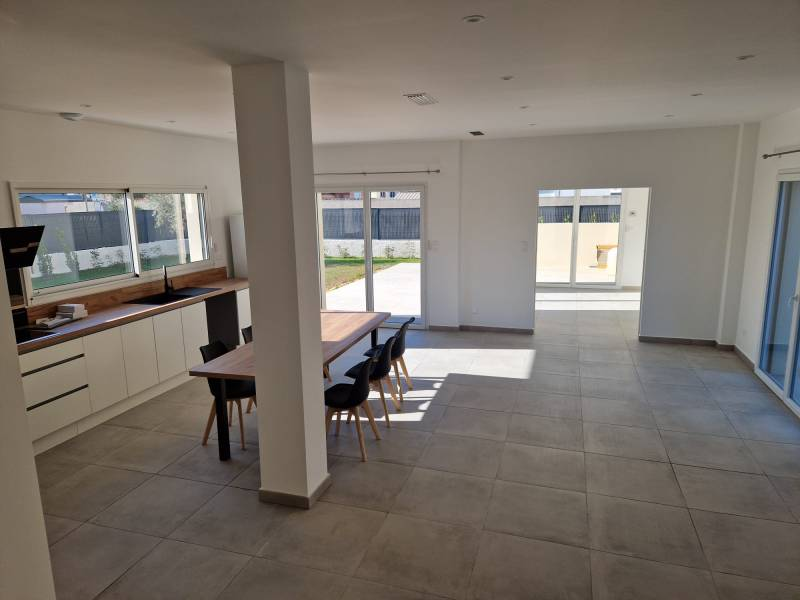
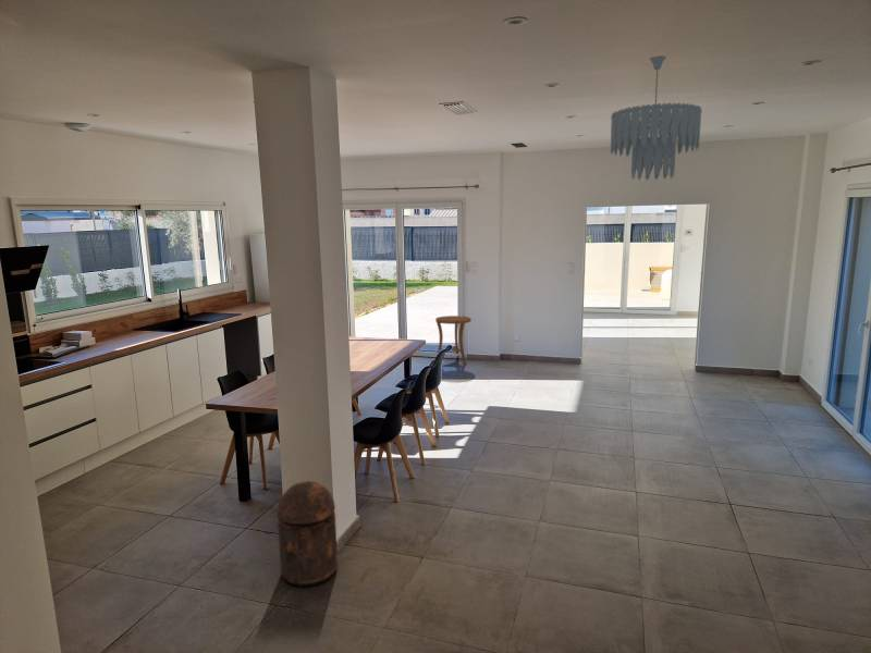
+ side table (455, 340)
+ trash can (307, 528)
+ ceiling light fixture (654, 119)
